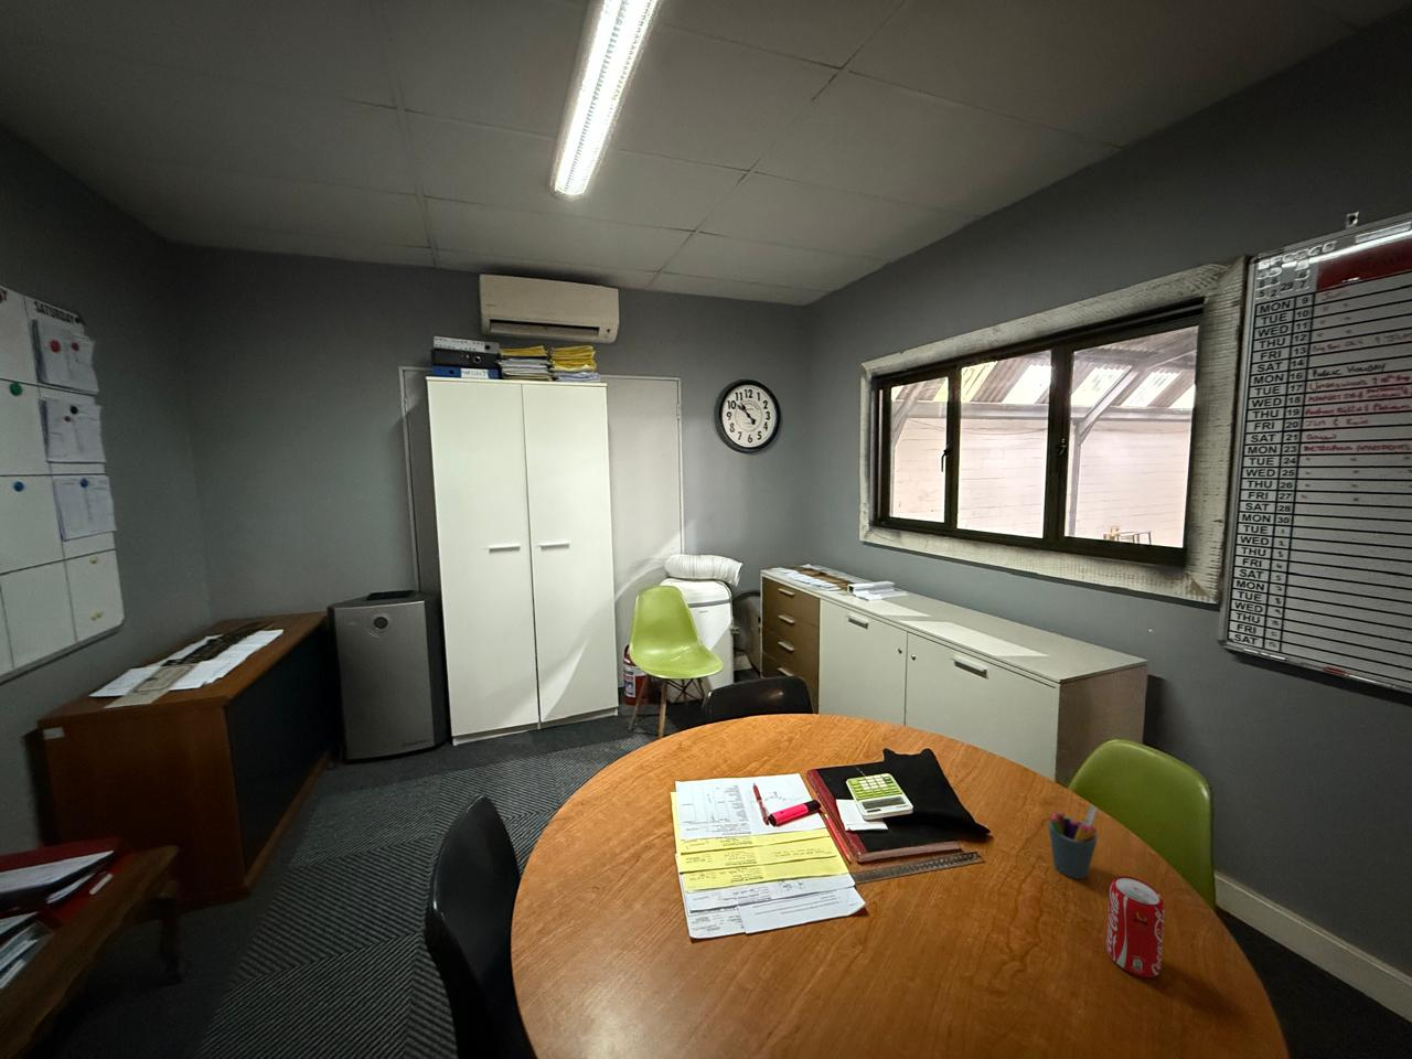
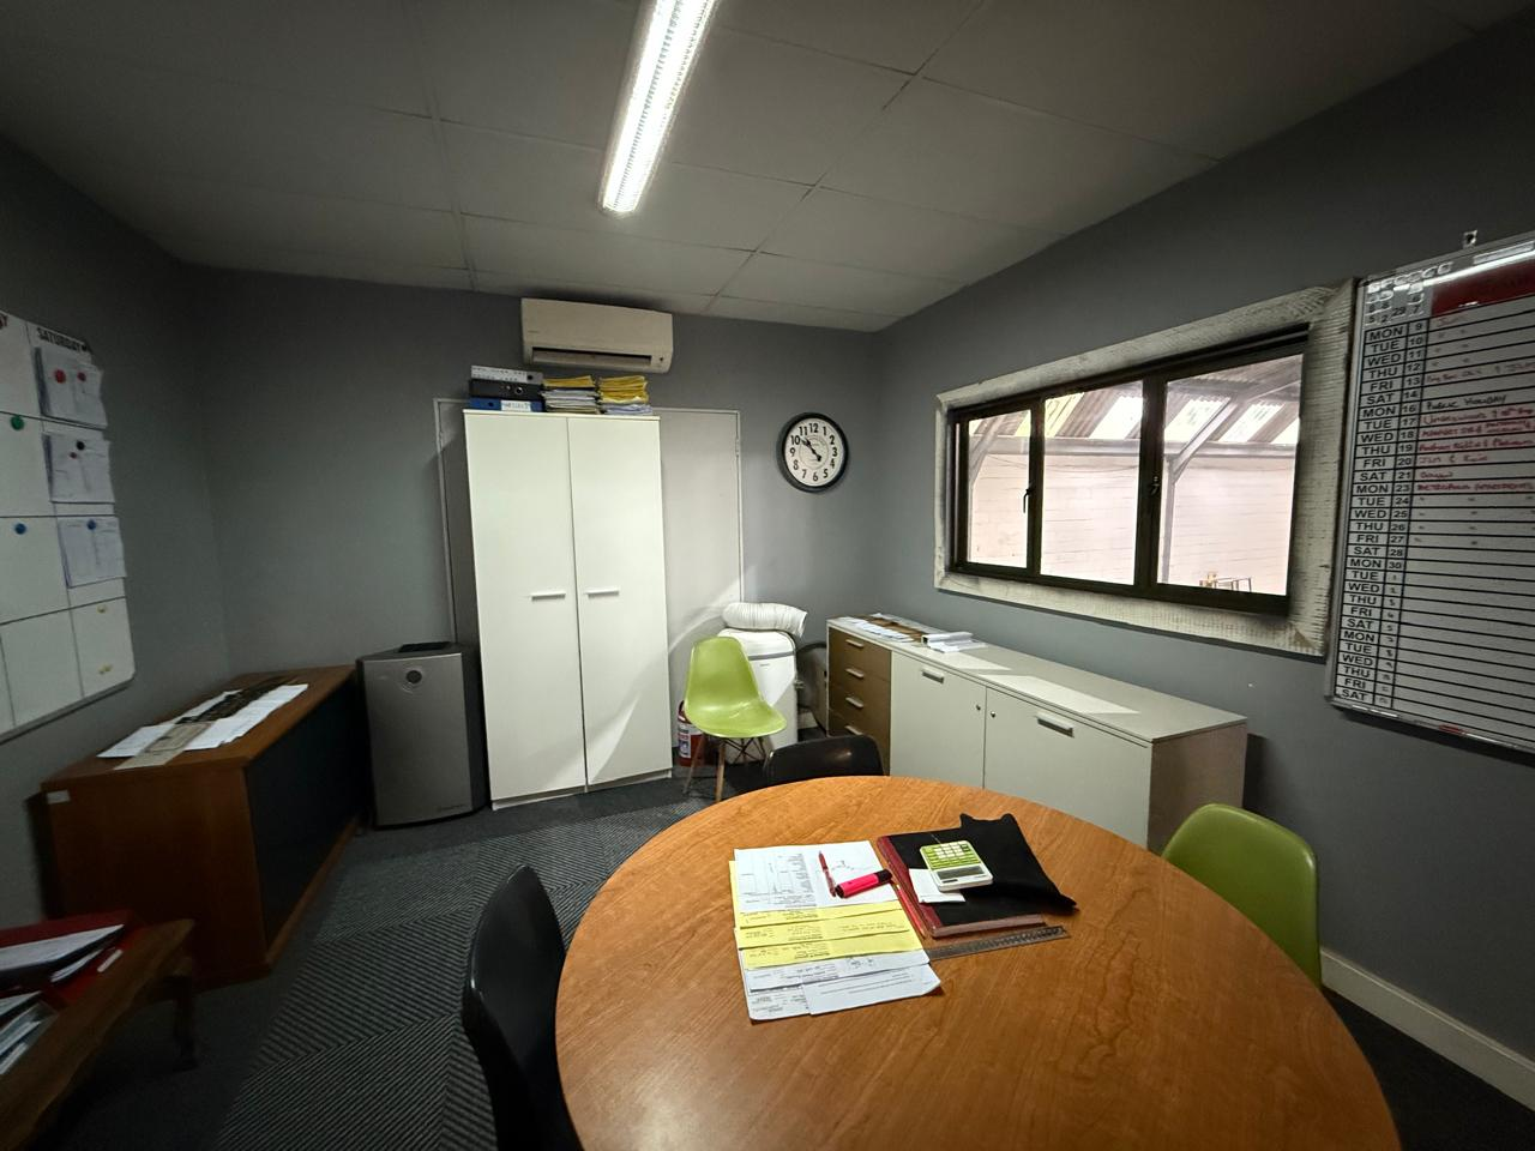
- beverage can (1134, 924)
- pen holder (1072, 839)
